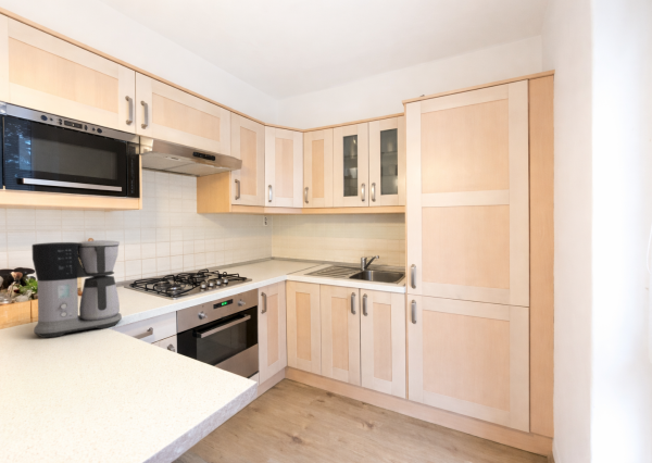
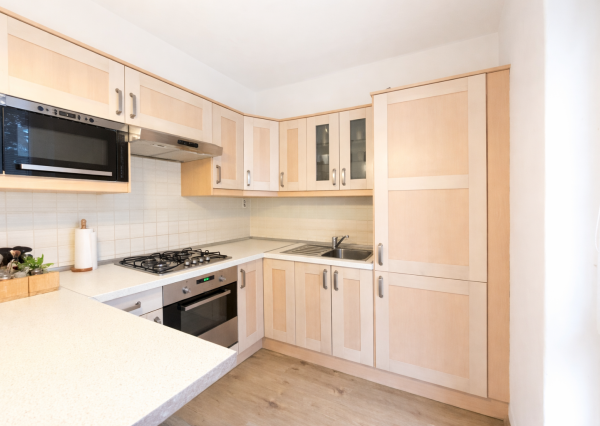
- coffee maker (76, 285)
